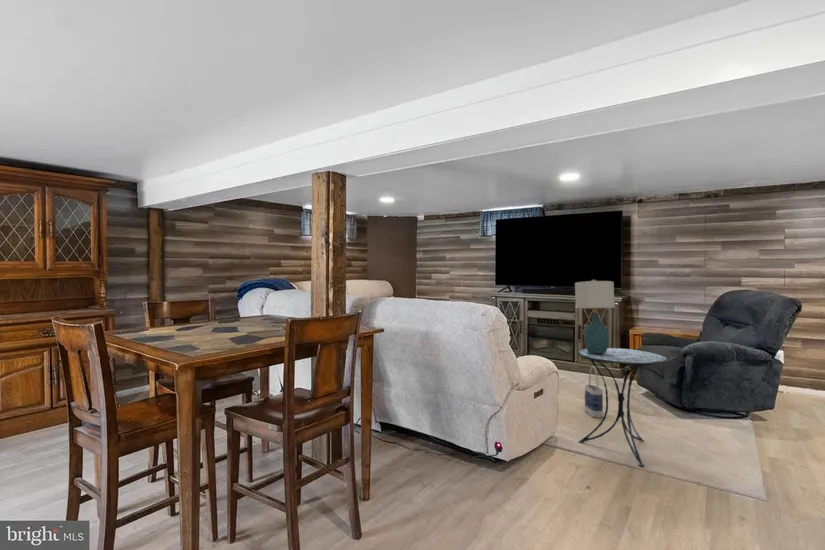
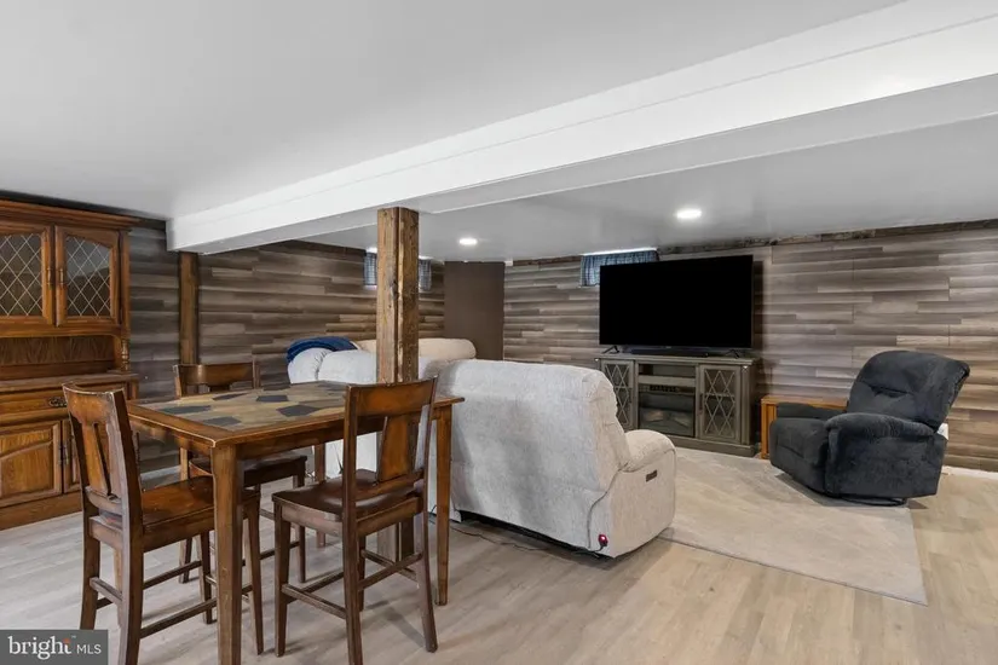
- bag (593, 390)
- table lamp (597, 316)
- side table (620, 401)
